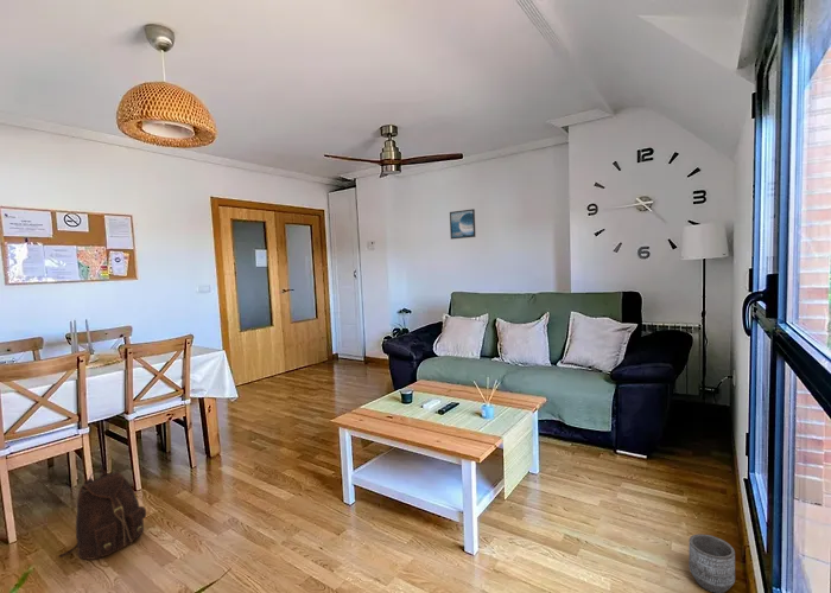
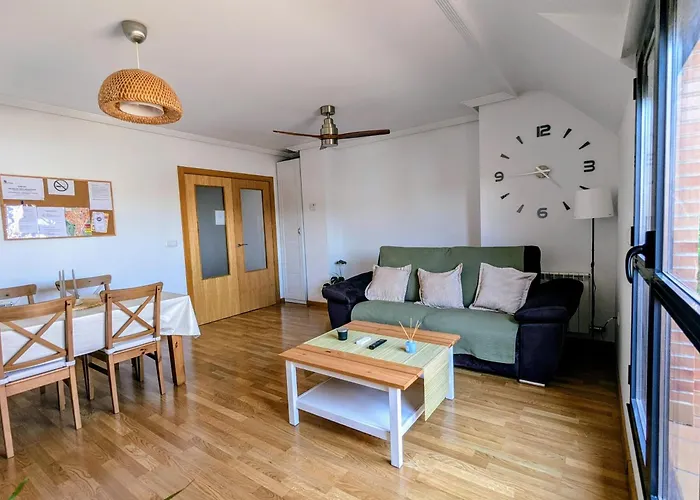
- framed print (462, 224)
- backpack (107, 506)
- planter (711, 565)
